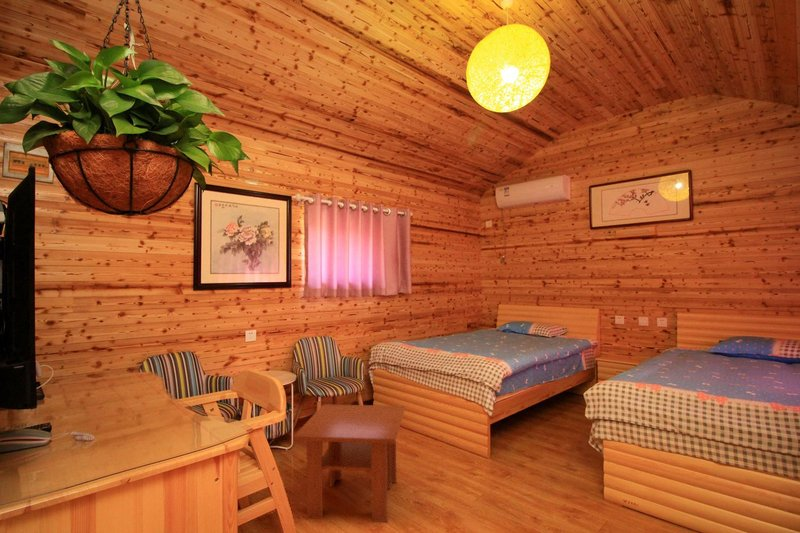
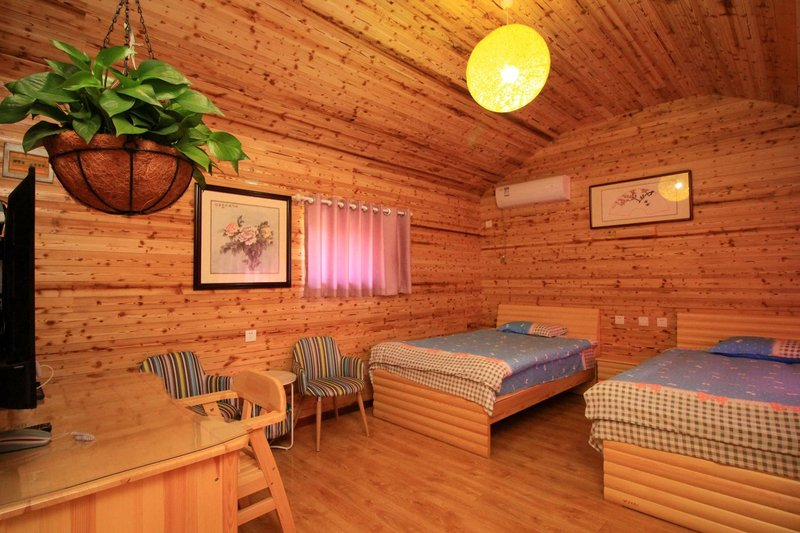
- coffee table (355, 458)
